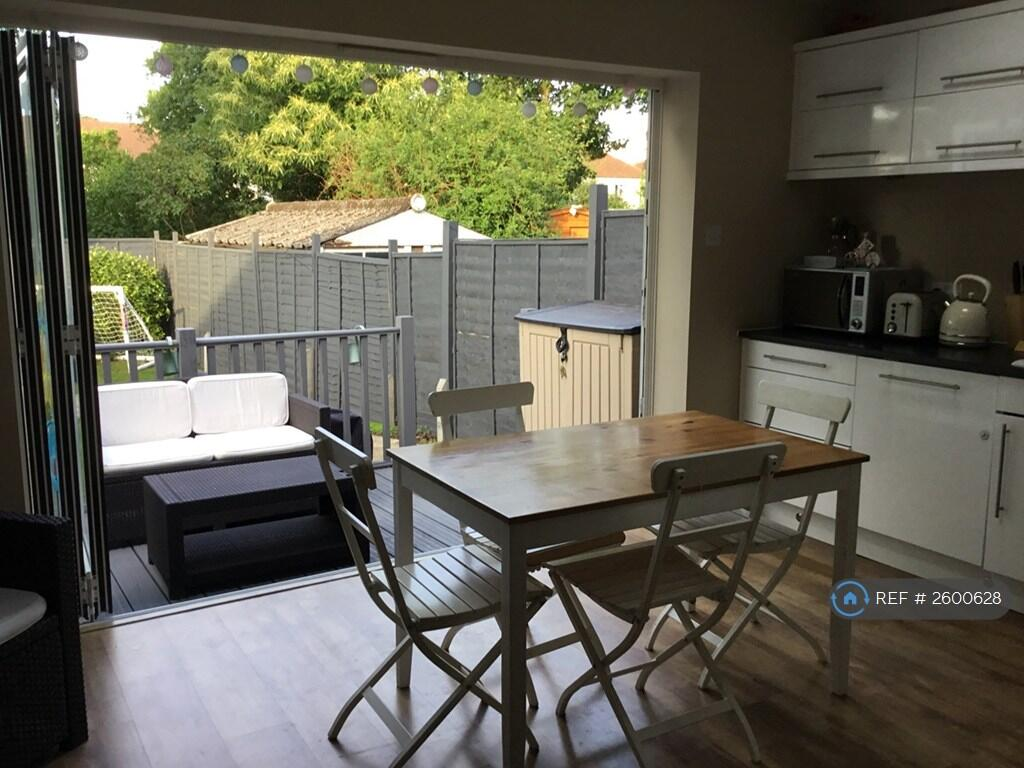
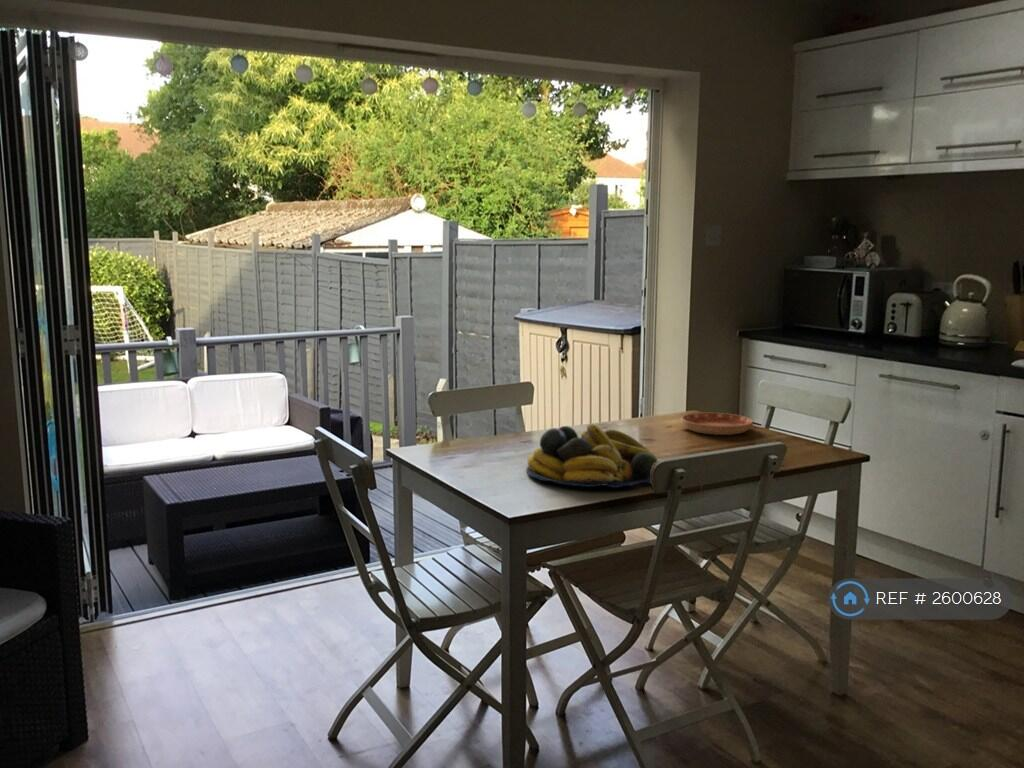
+ saucer (716, 424)
+ fruit bowl (592, 449)
